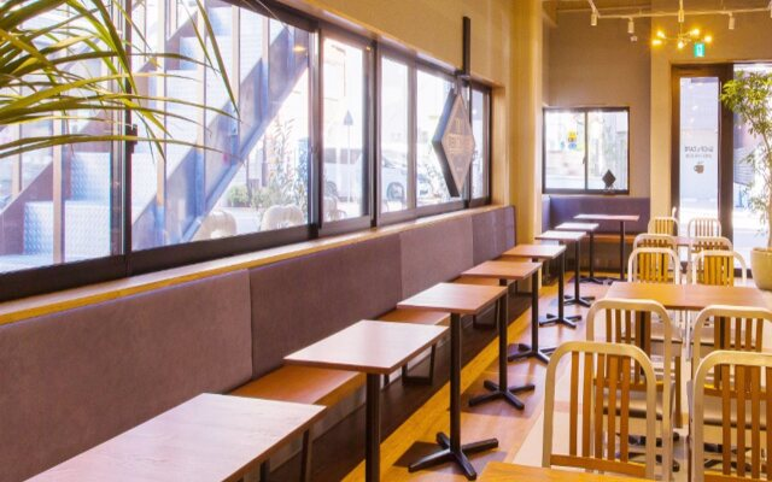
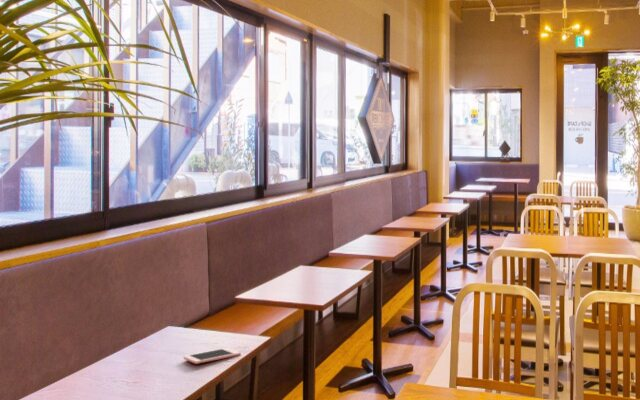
+ cell phone (212, 355)
